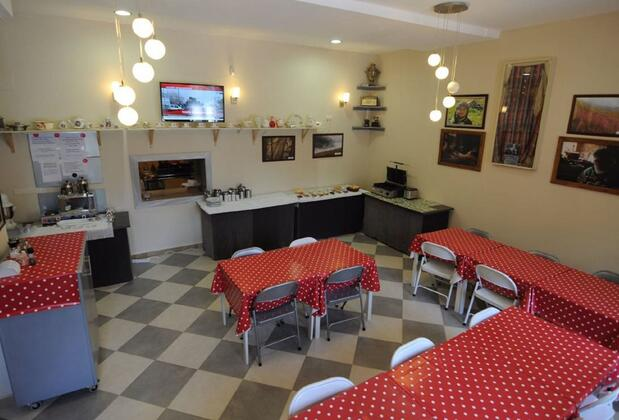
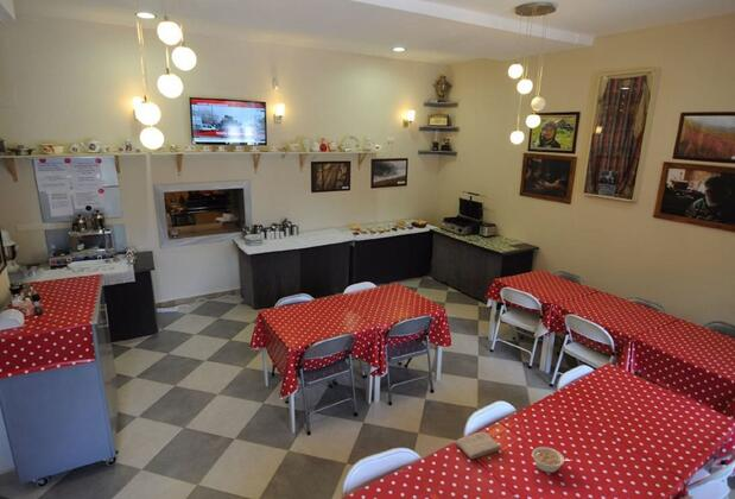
+ legume (549, 460)
+ washcloth (477, 444)
